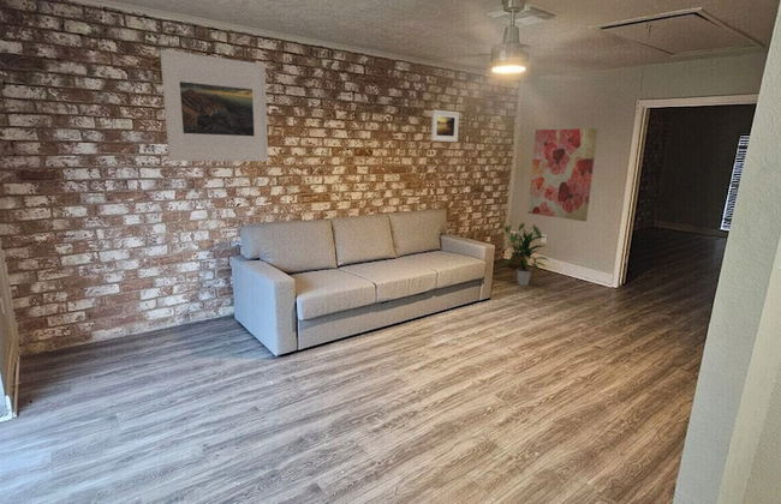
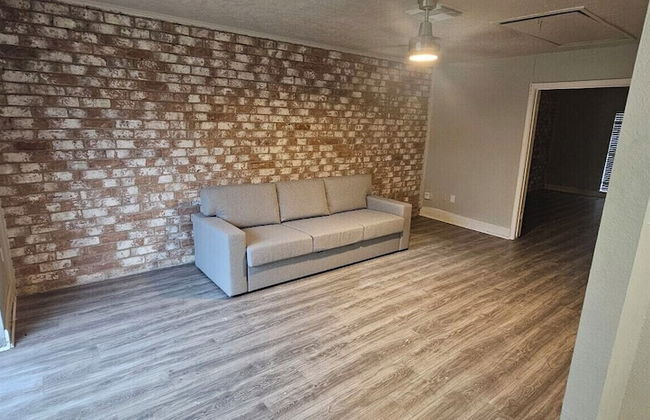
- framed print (445, 126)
- indoor plant (525, 257)
- house plant (519, 247)
- wall art (560, 174)
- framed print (219, 110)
